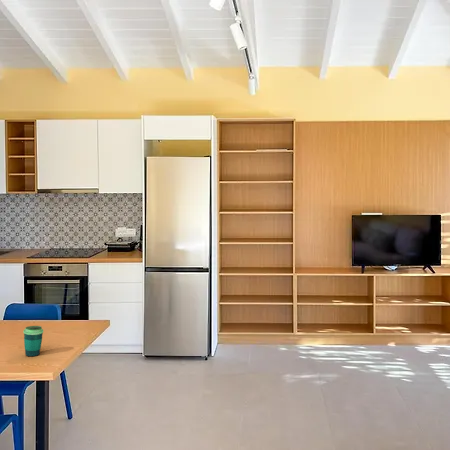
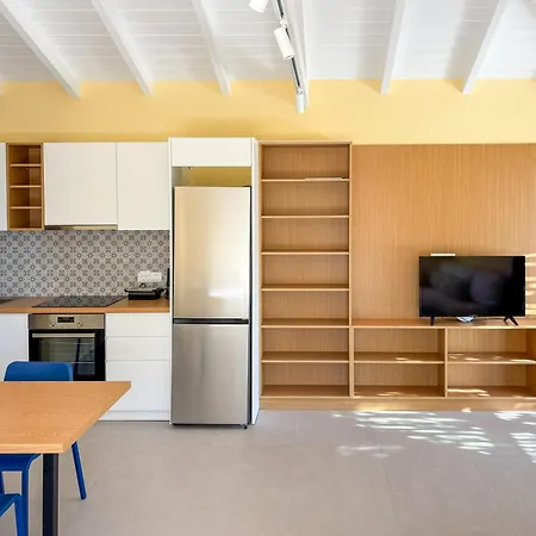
- cup (33, 341)
